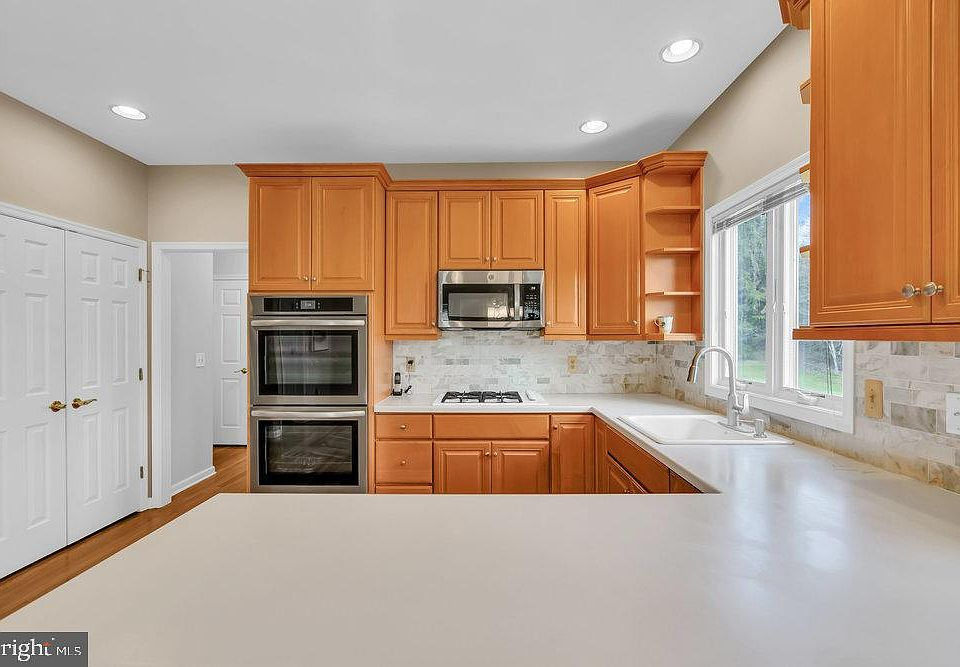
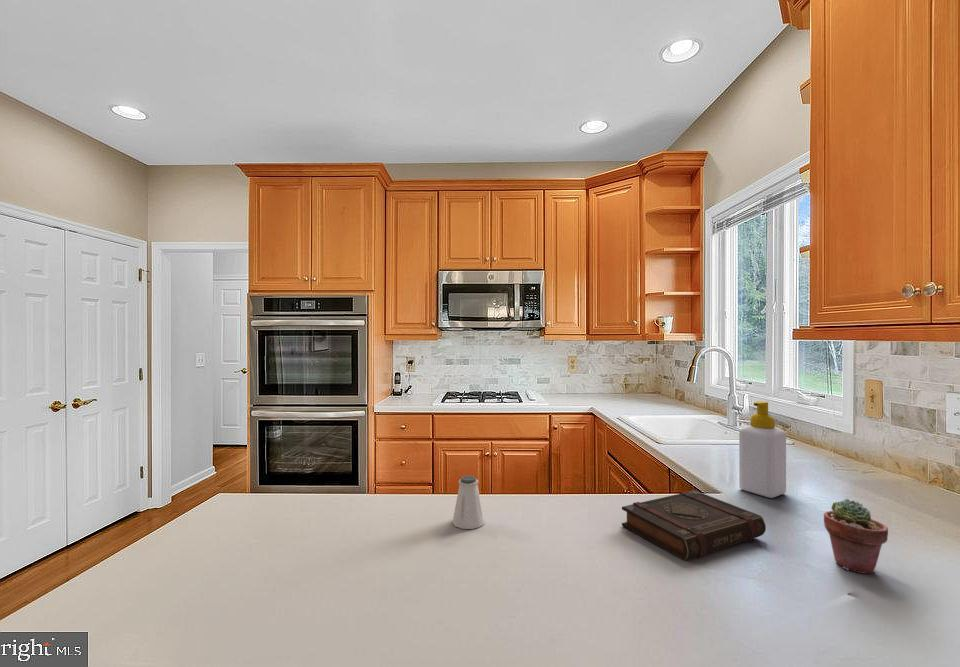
+ saltshaker (468, 499)
+ soap bottle (762, 446)
+ book (691, 521)
+ potted succulent (854, 533)
